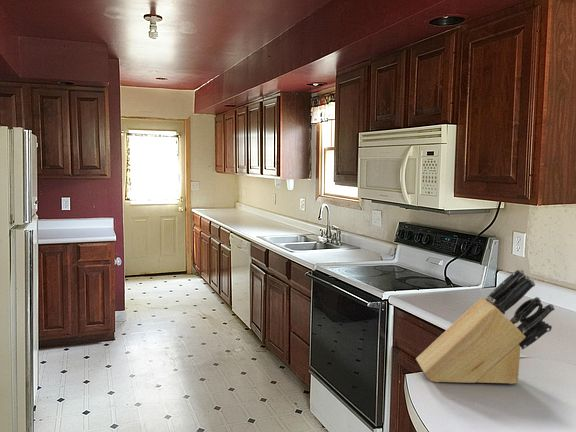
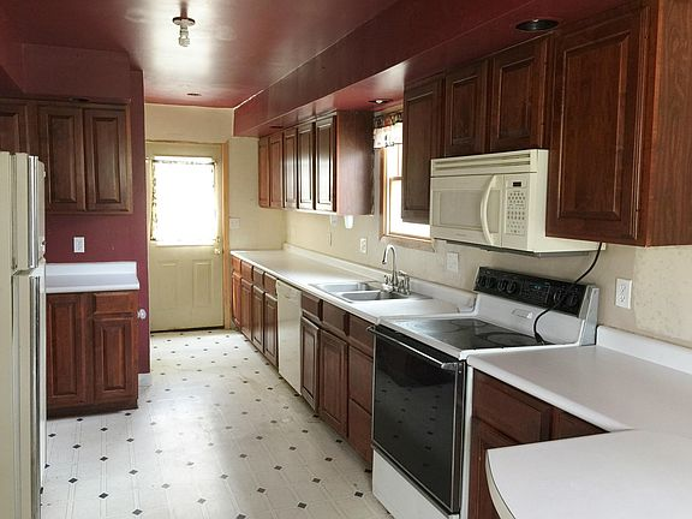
- knife block (483, 324)
